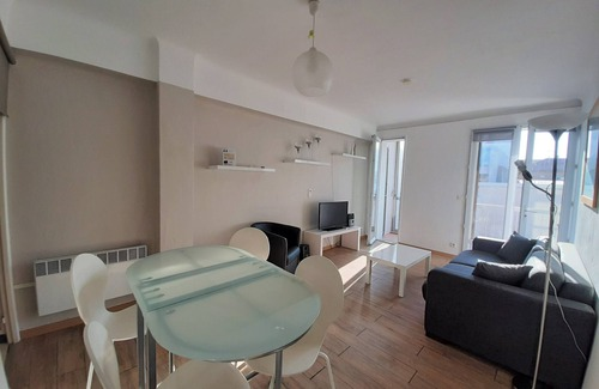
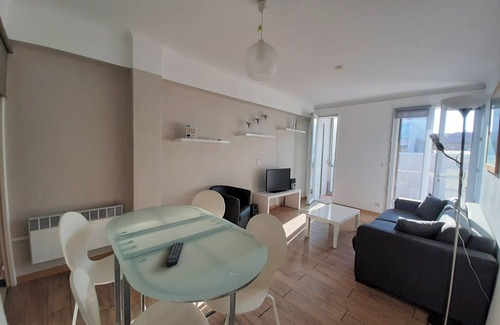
+ remote control (175, 252)
